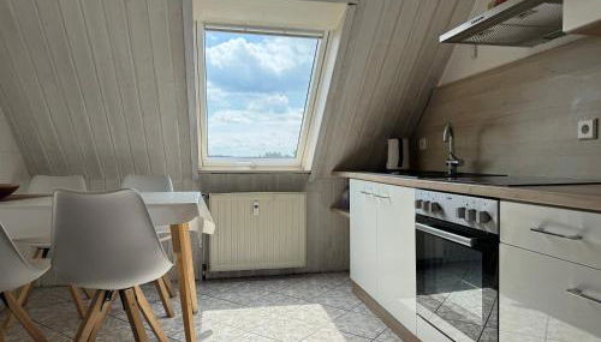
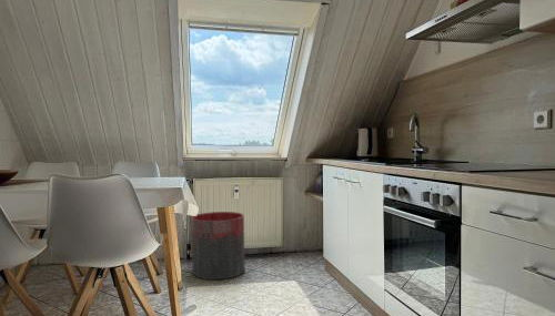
+ trash can (218, 244)
